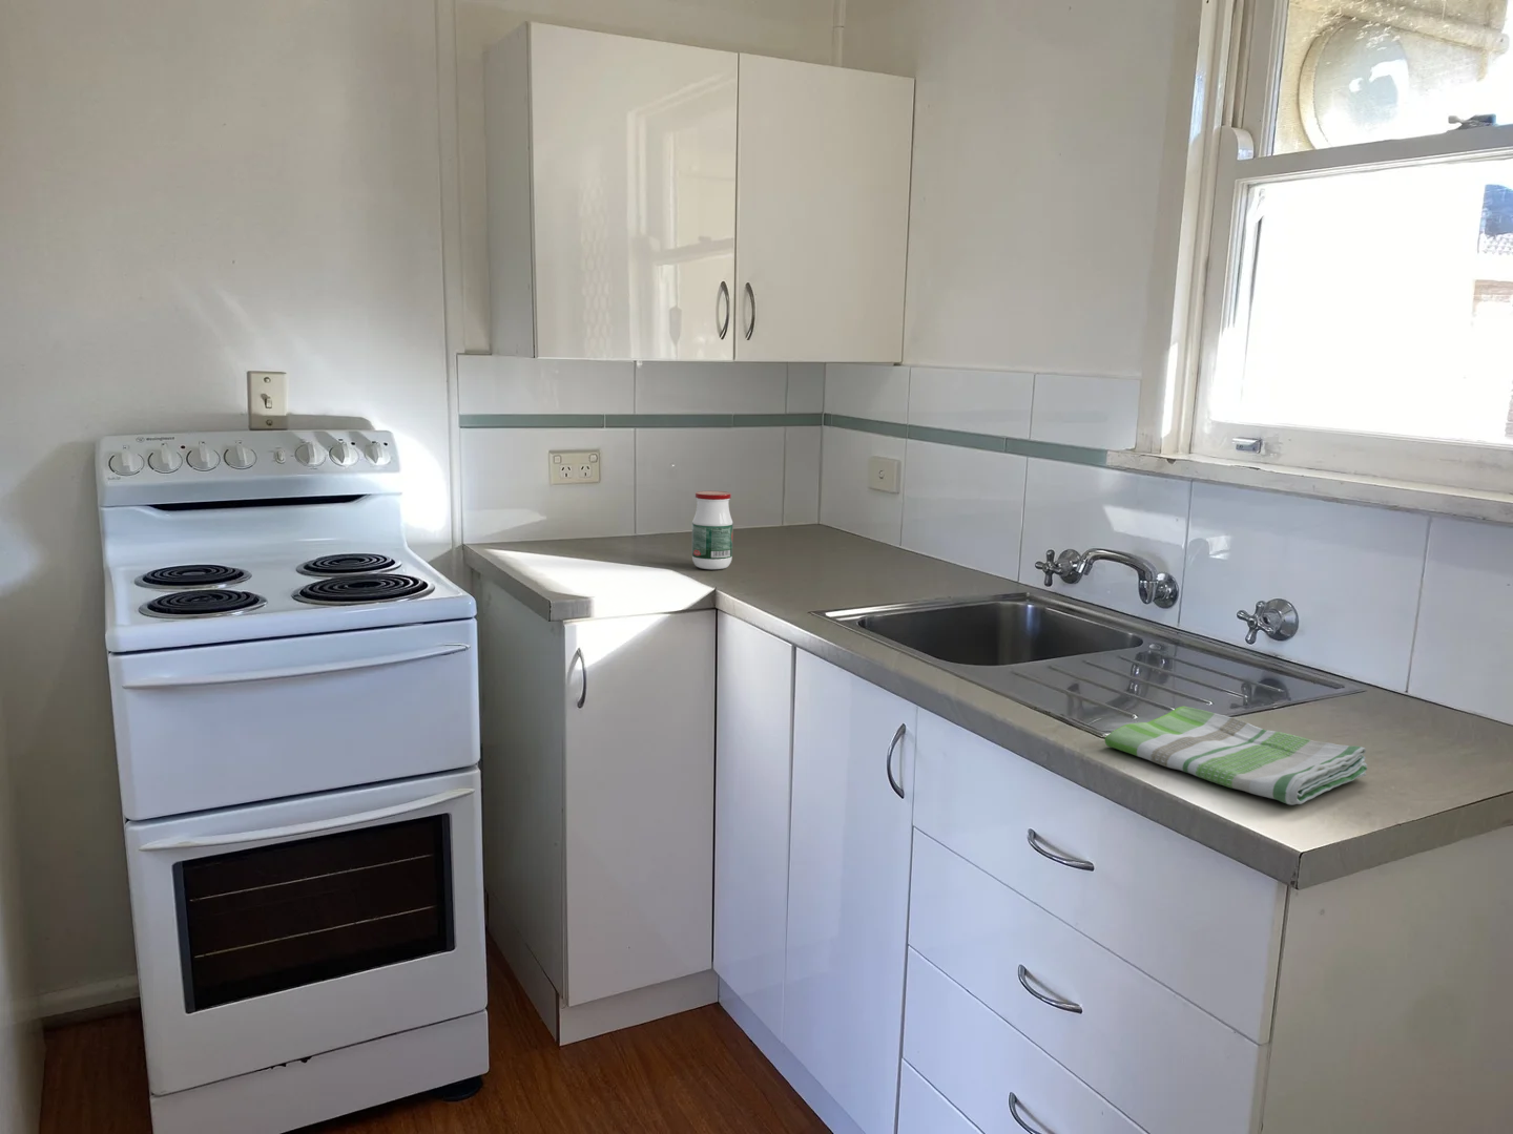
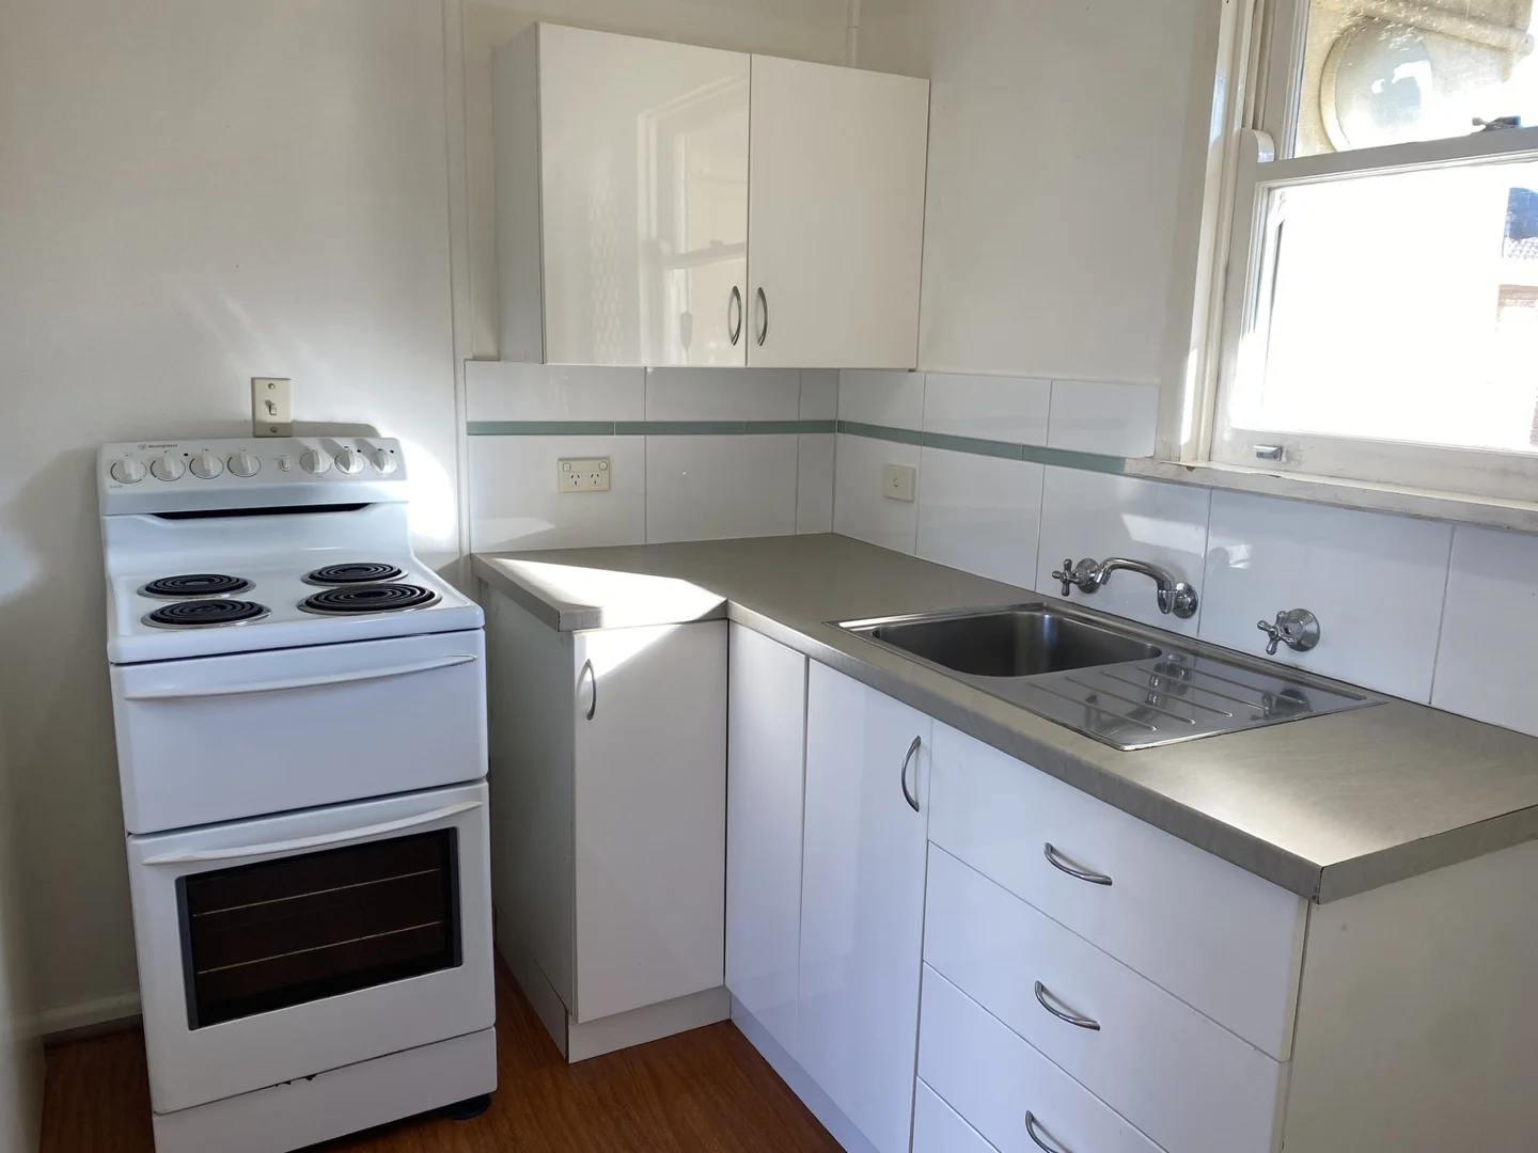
- jar (712, 529)
- dish towel (1233, 747)
